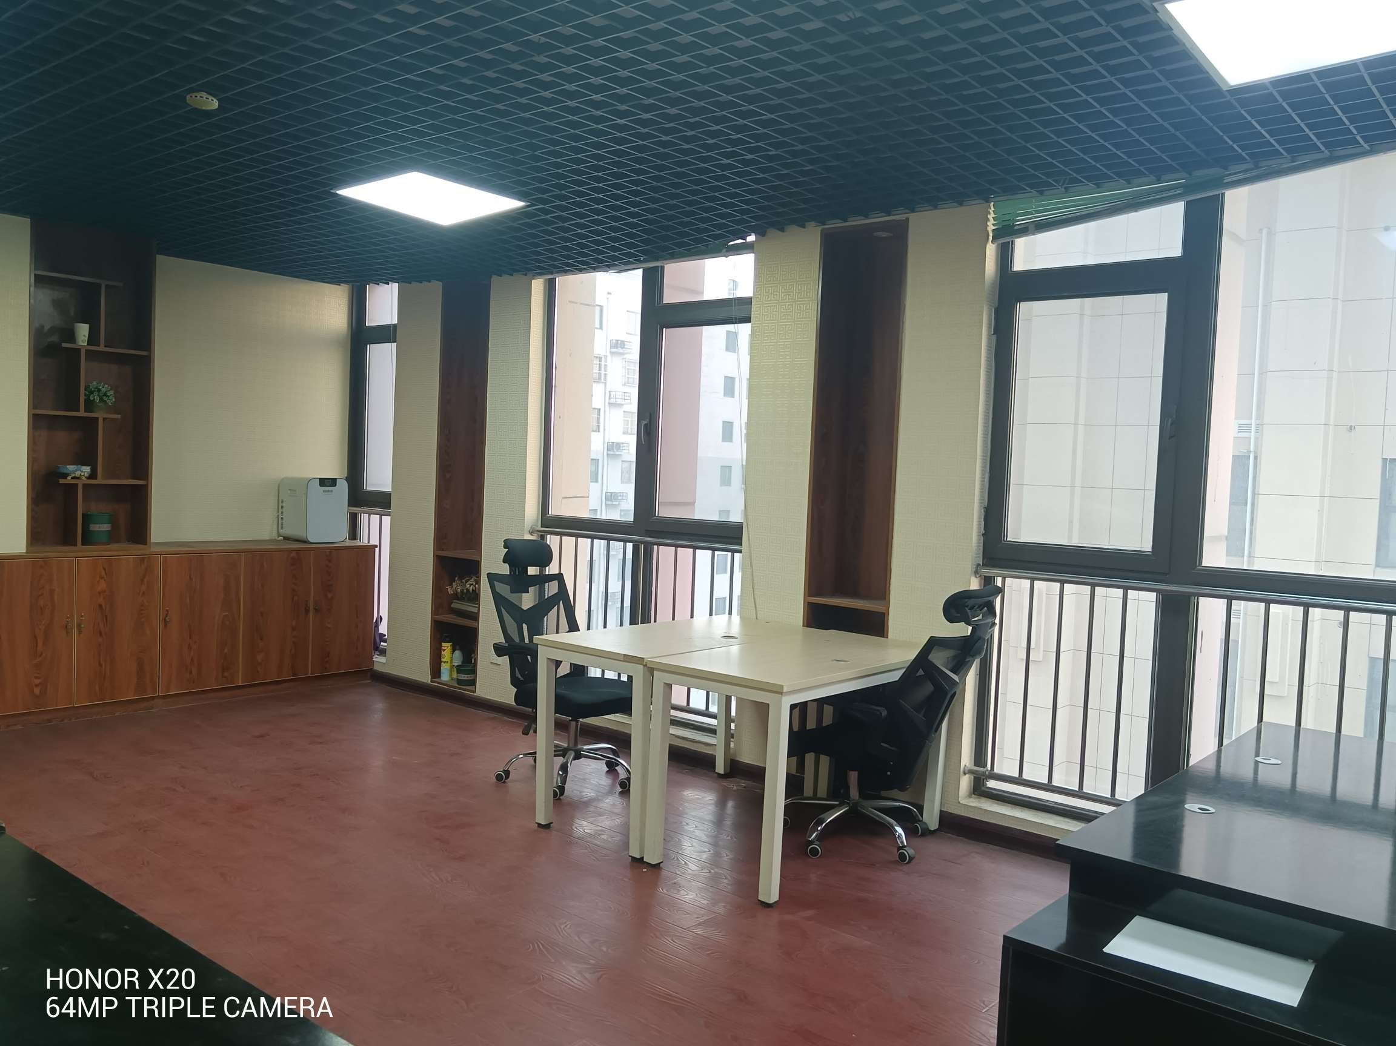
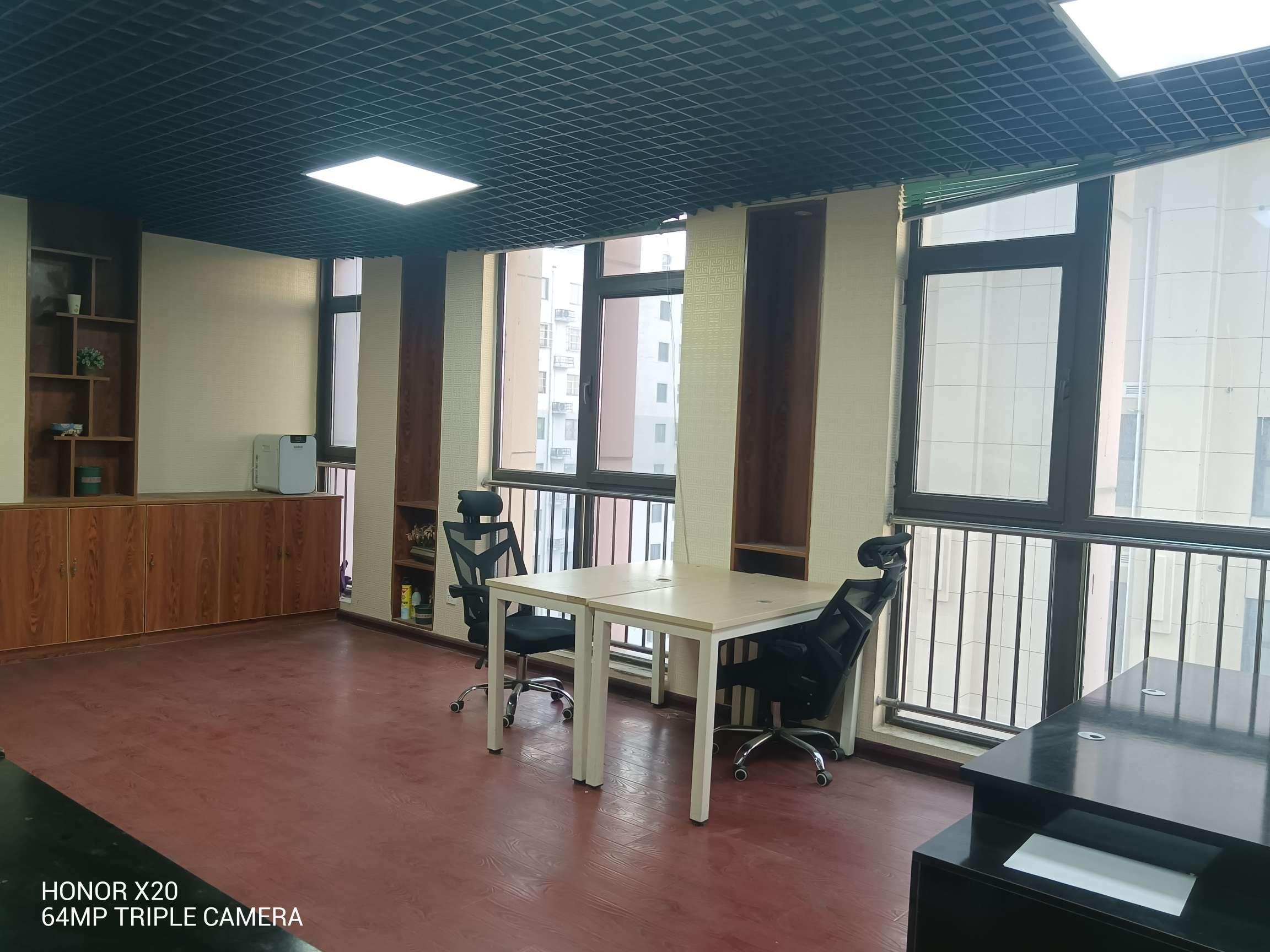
- smoke detector (202, 100)
